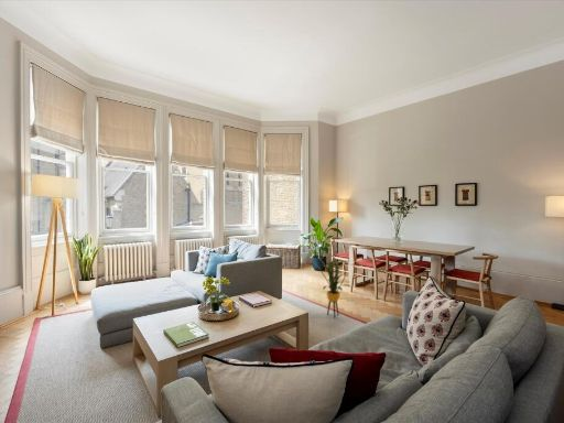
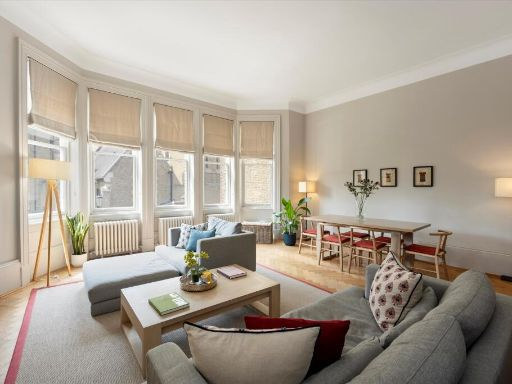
- house plant (330, 285)
